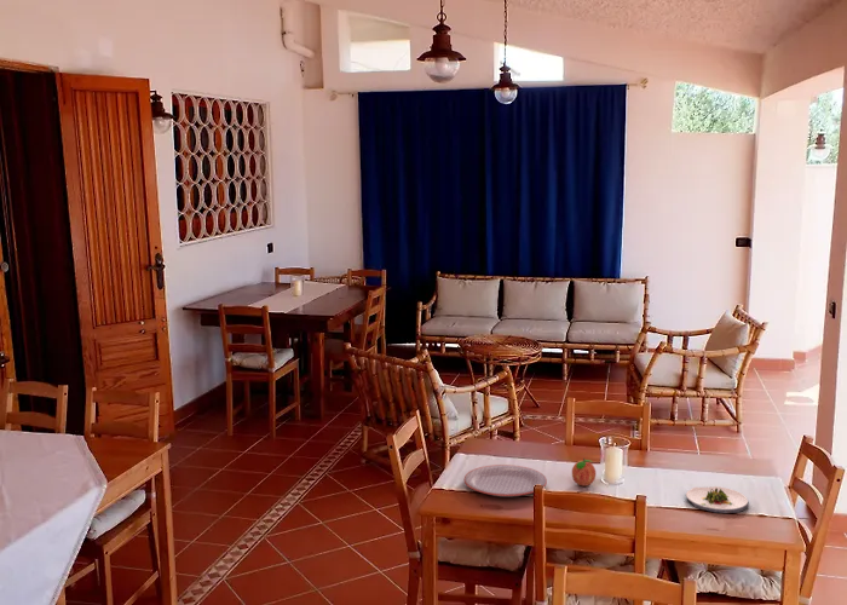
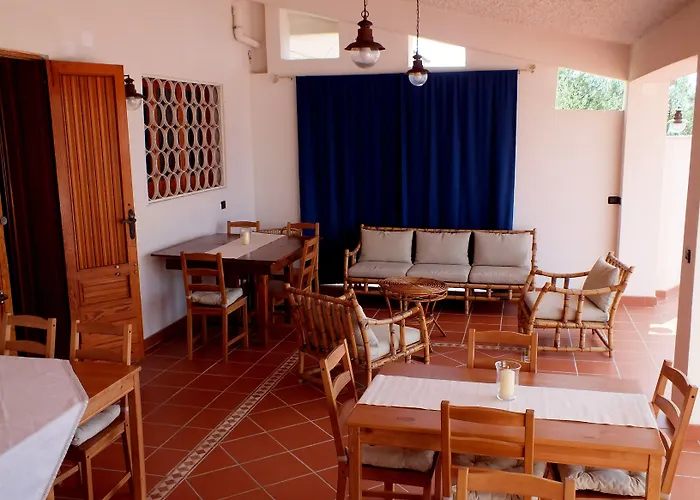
- fruit (583, 471)
- salad plate (716, 495)
- plate (505, 482)
